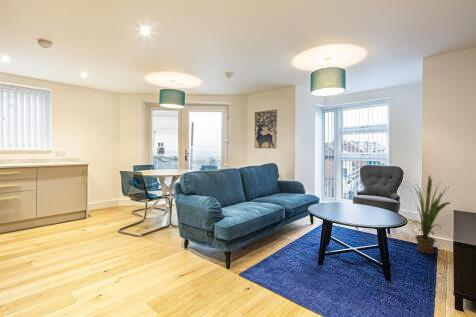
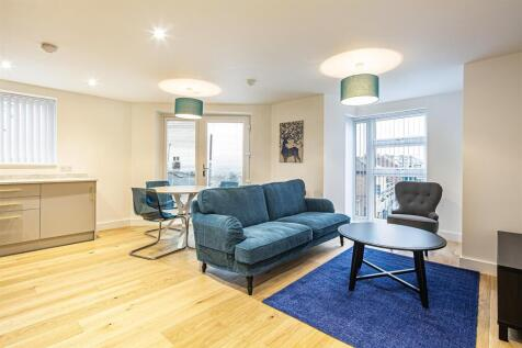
- house plant (423, 213)
